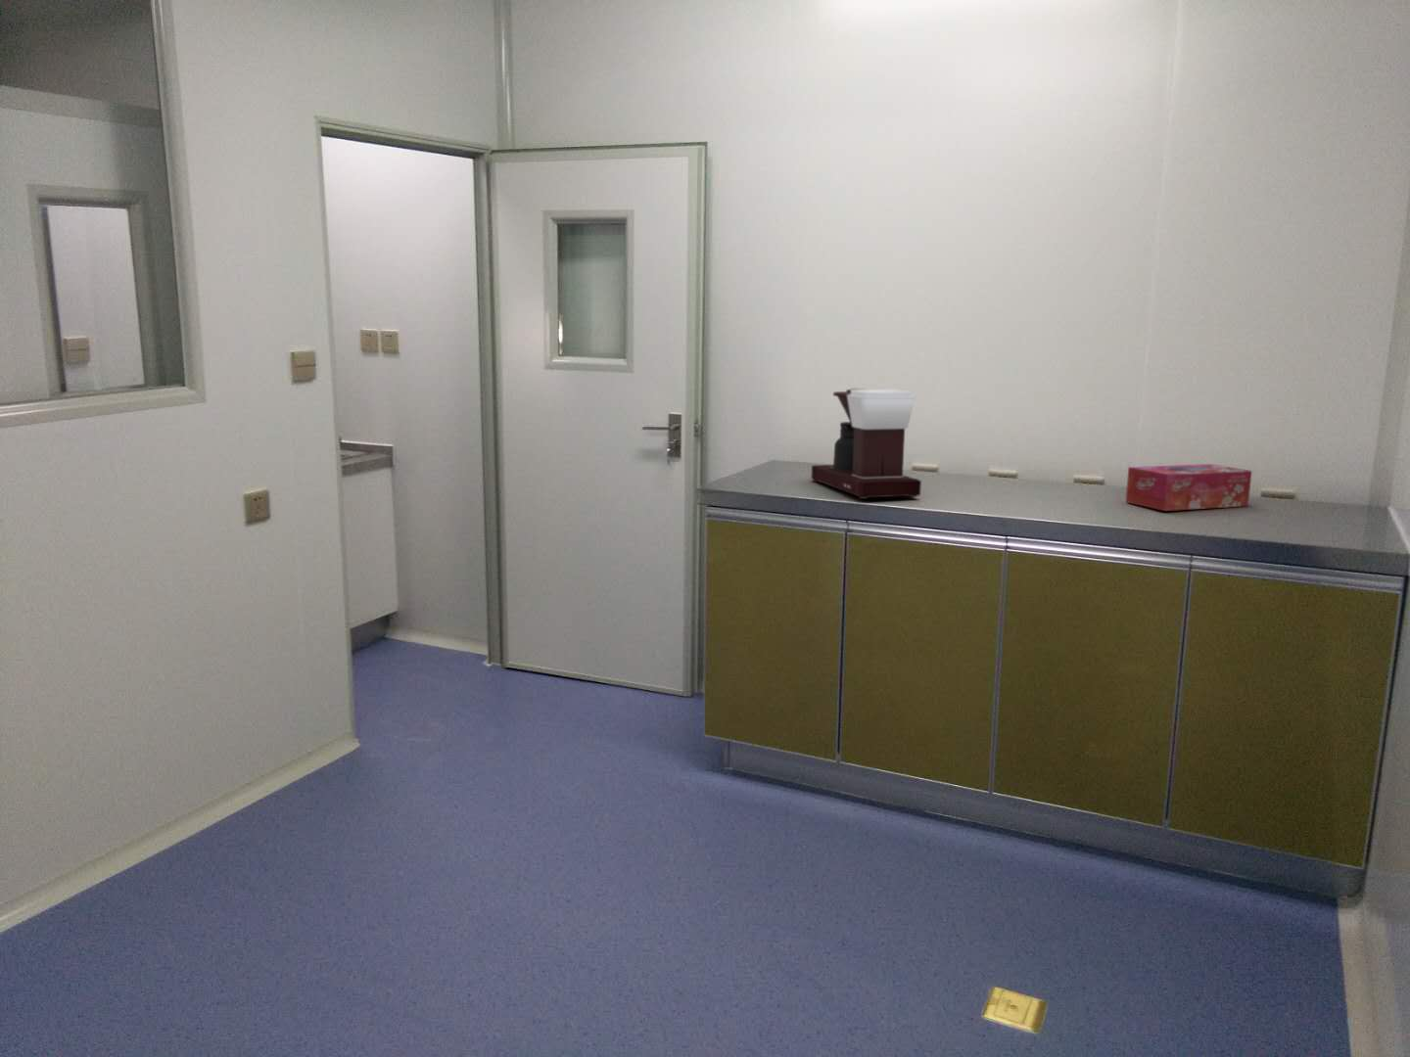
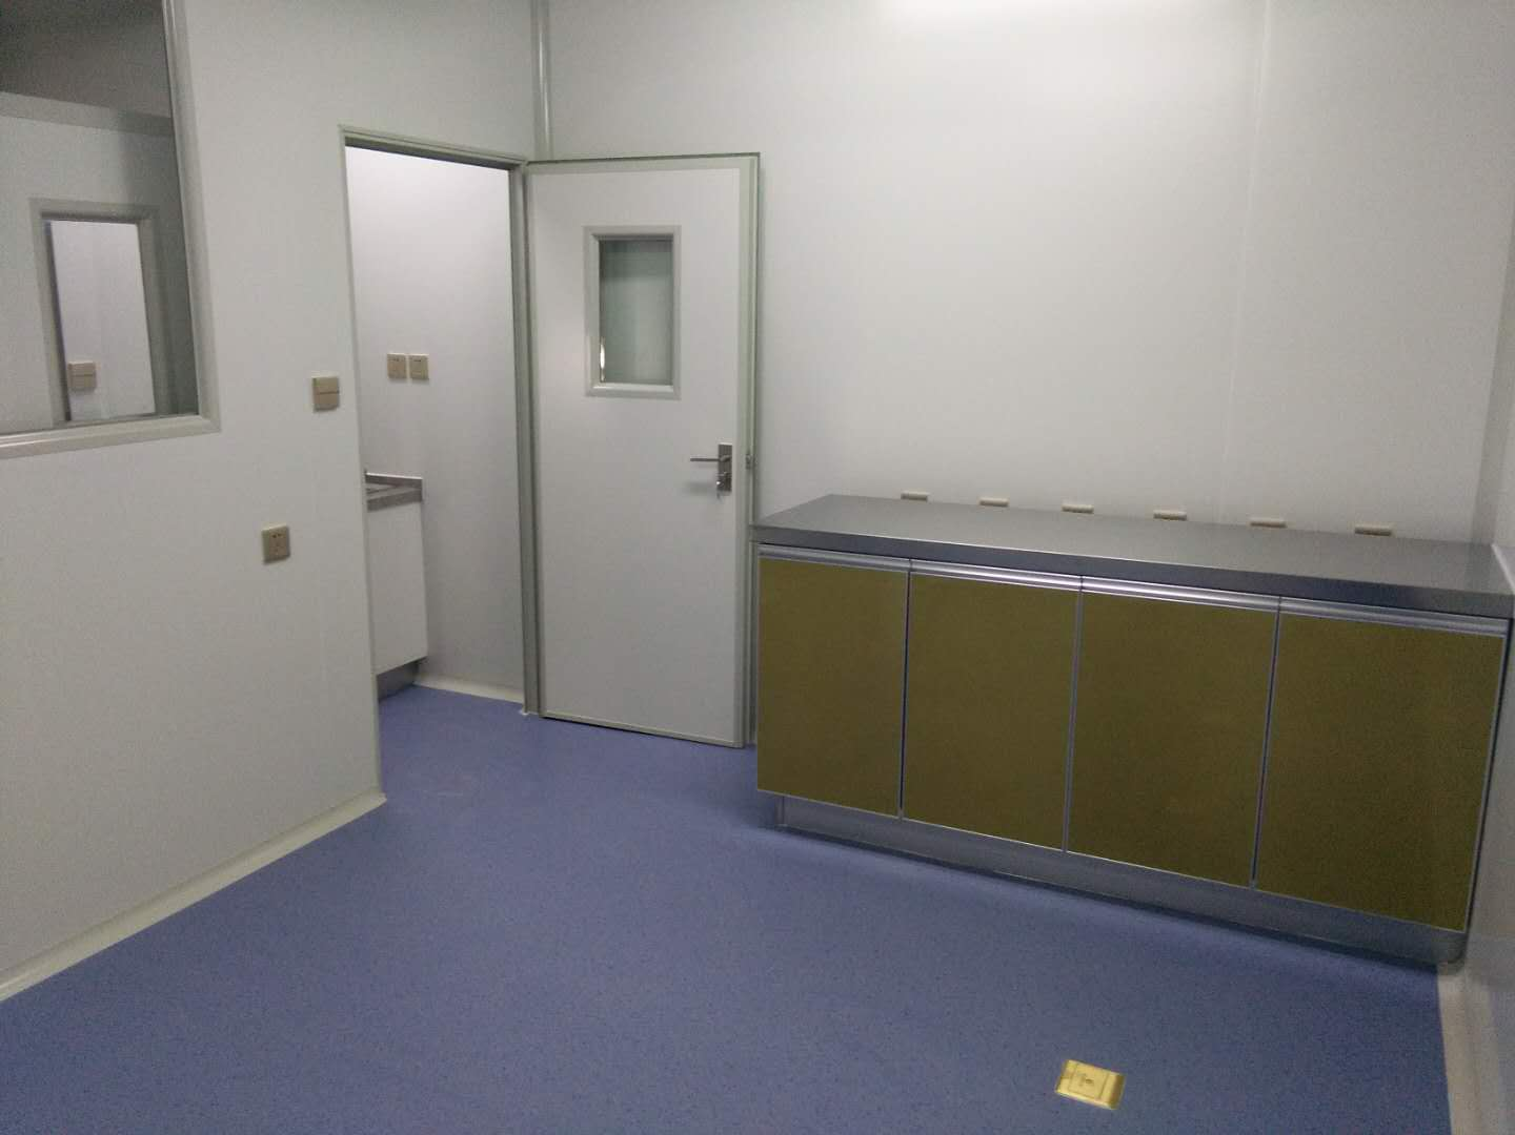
- tissue box (1188, 486)
- coffee maker (865, 439)
